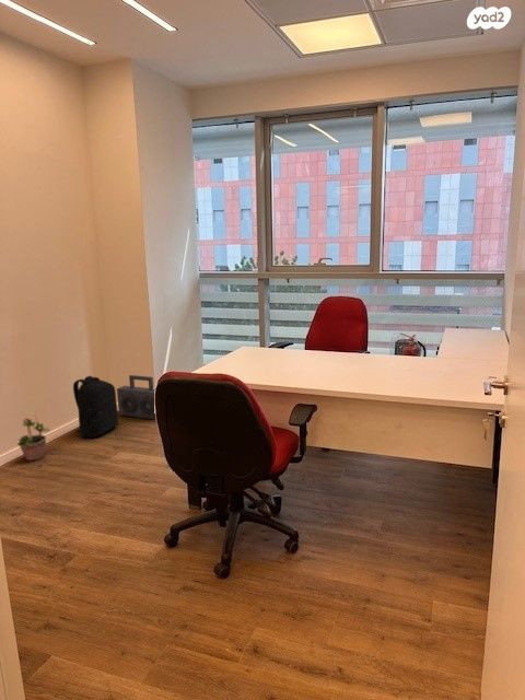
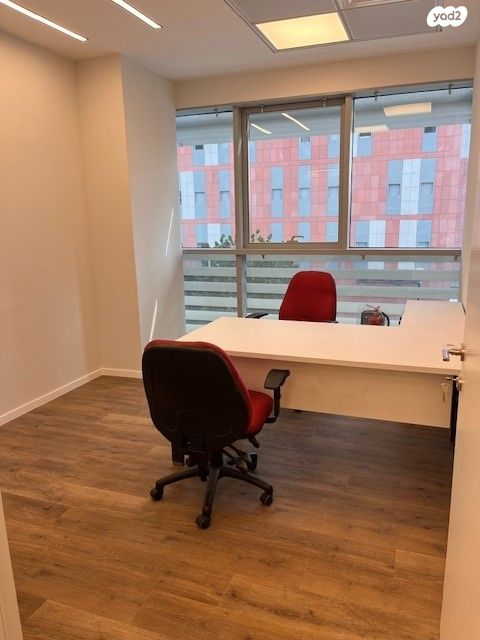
- backpack (92, 405)
- speaker (141, 396)
- potted plant (31, 434)
